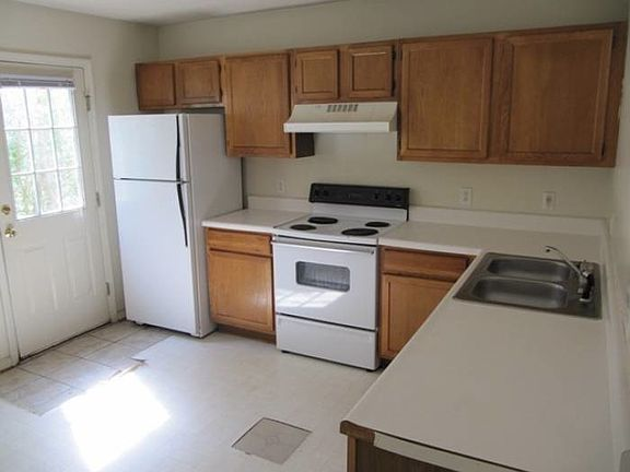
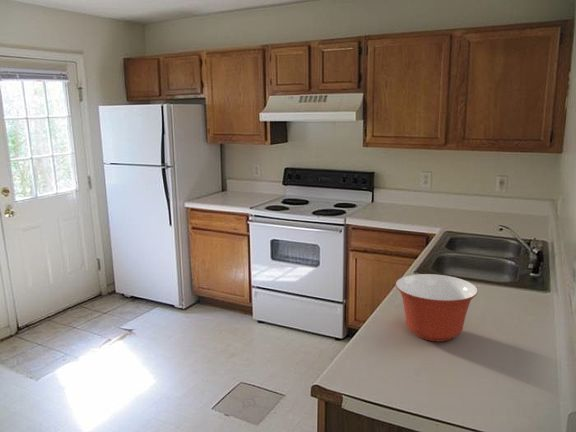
+ mixing bowl (434, 309)
